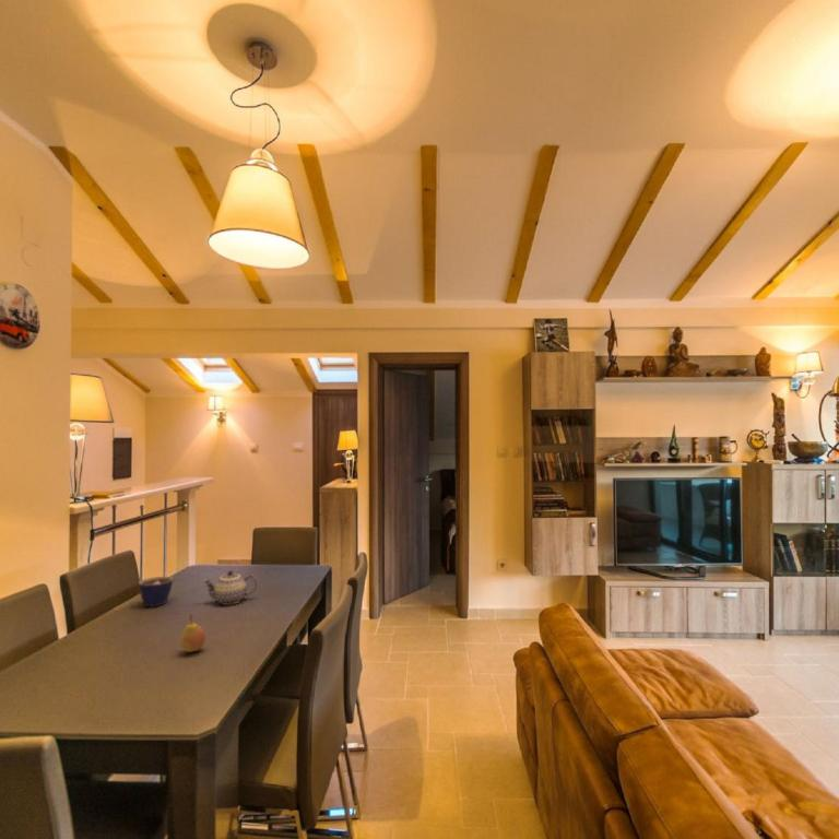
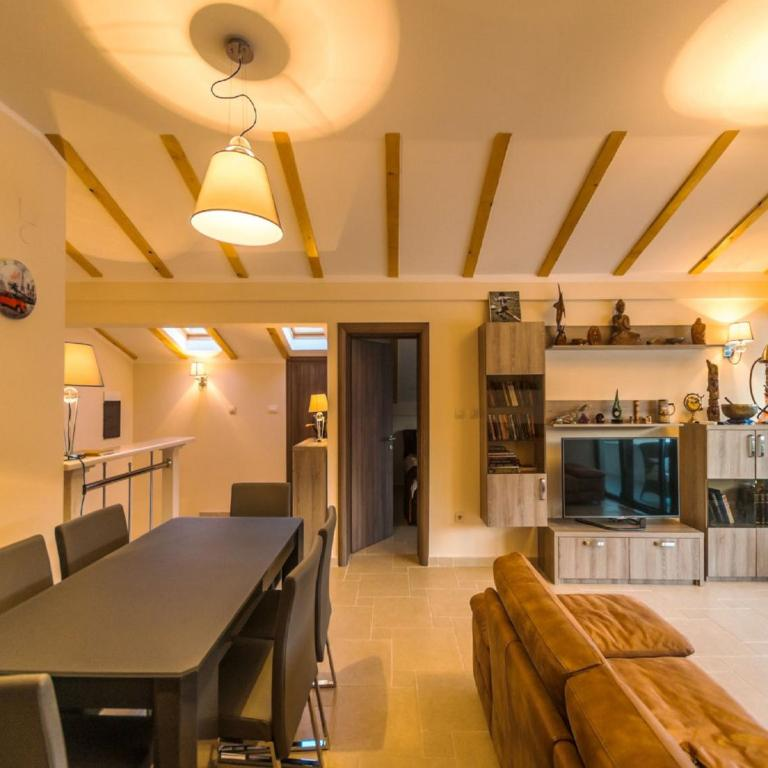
- fruit (192, 631)
- teapot (229, 586)
- cup (157, 590)
